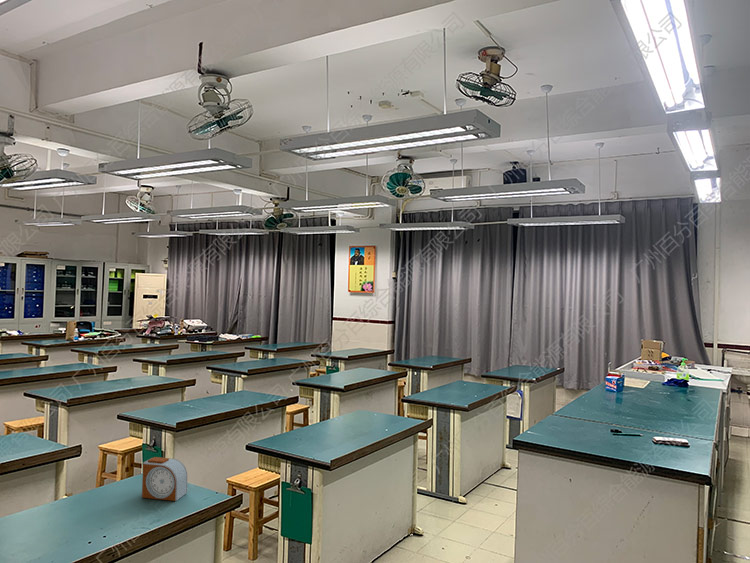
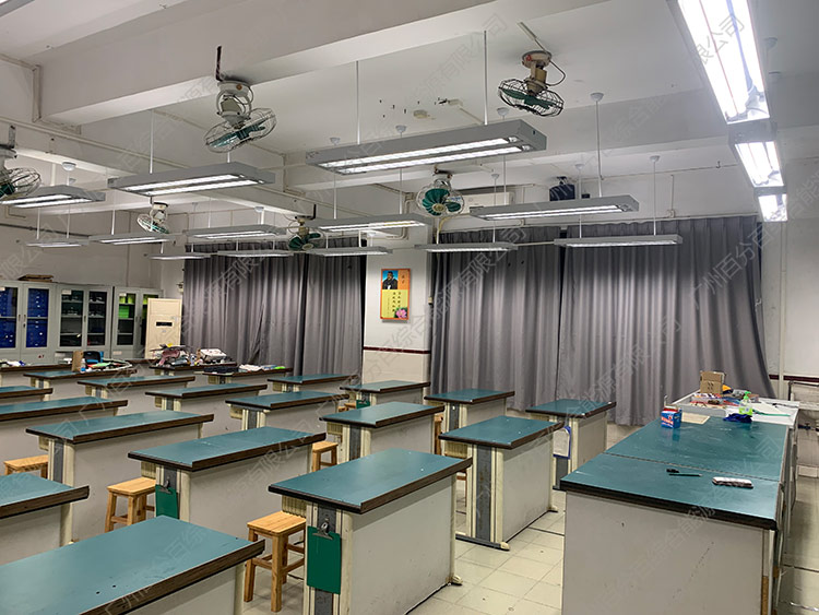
- alarm clock (164, 477)
